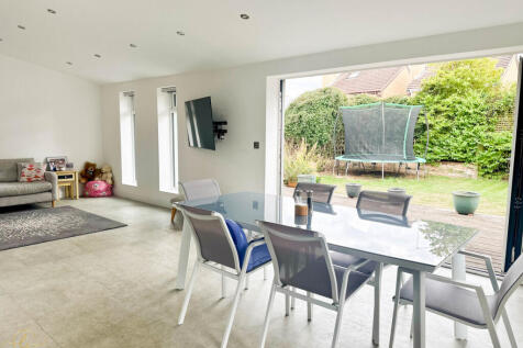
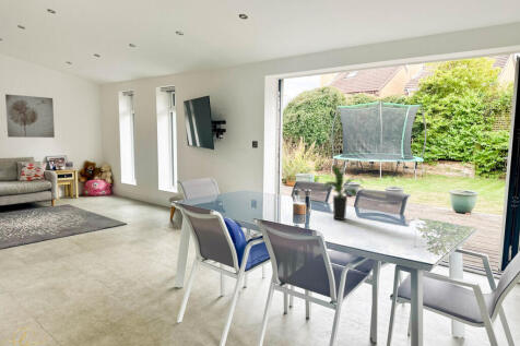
+ wall art (31, 117)
+ potted plant (341, 192)
